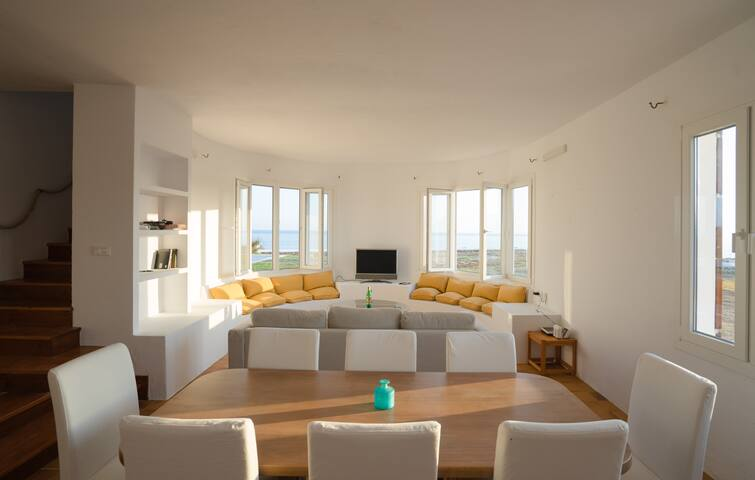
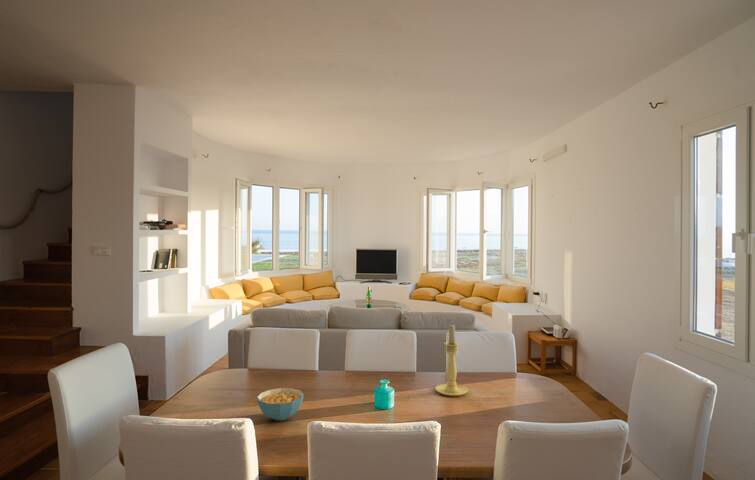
+ cereal bowl (280, 406)
+ candle holder (451, 357)
